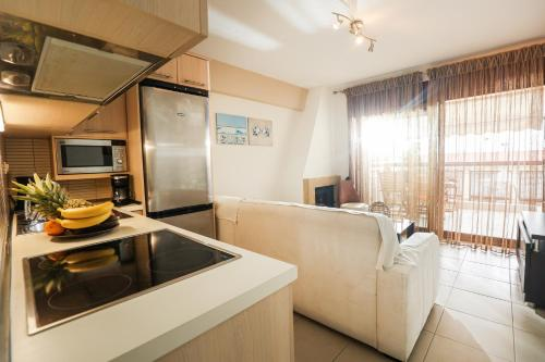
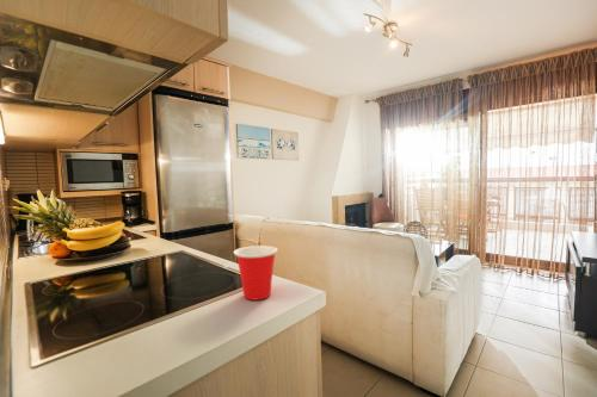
+ cup (256, 272)
